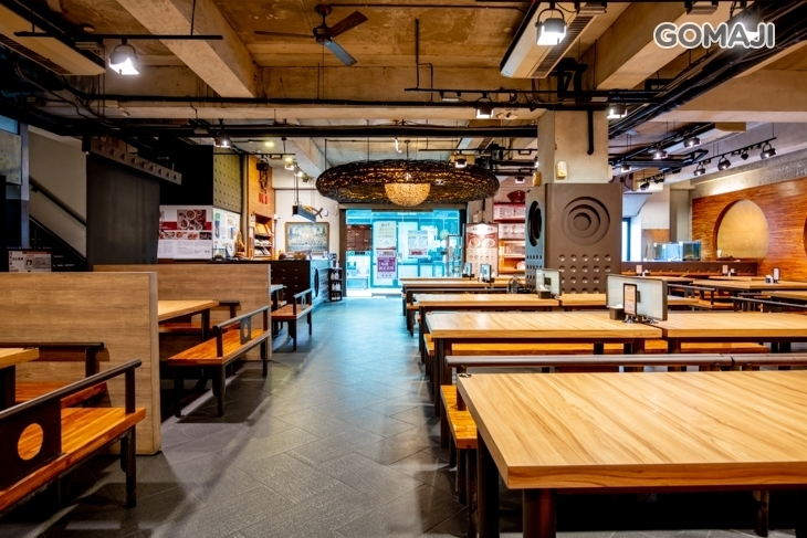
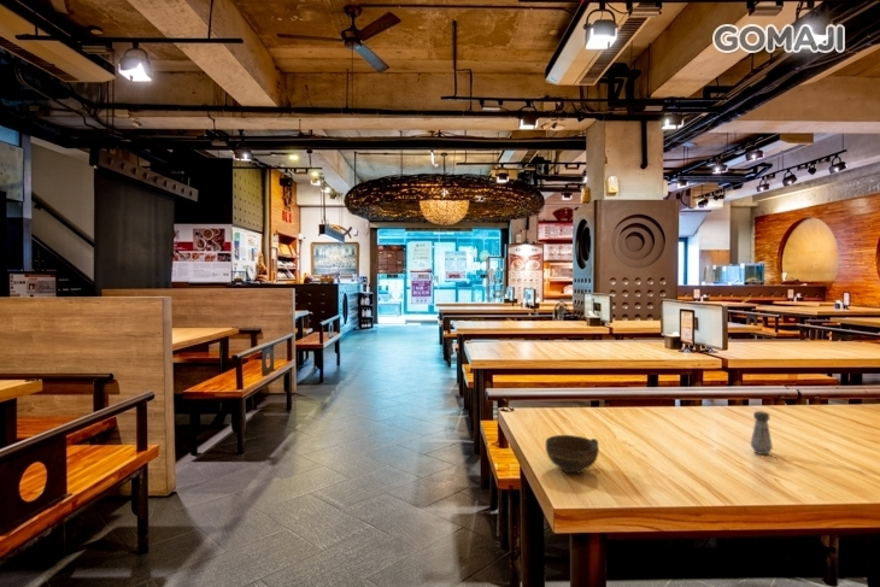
+ salt shaker (761, 432)
+ cup (575, 454)
